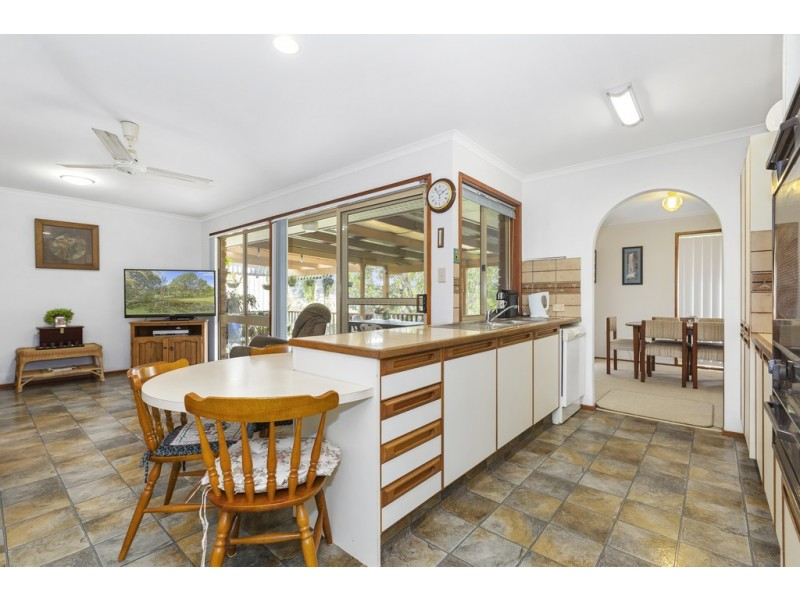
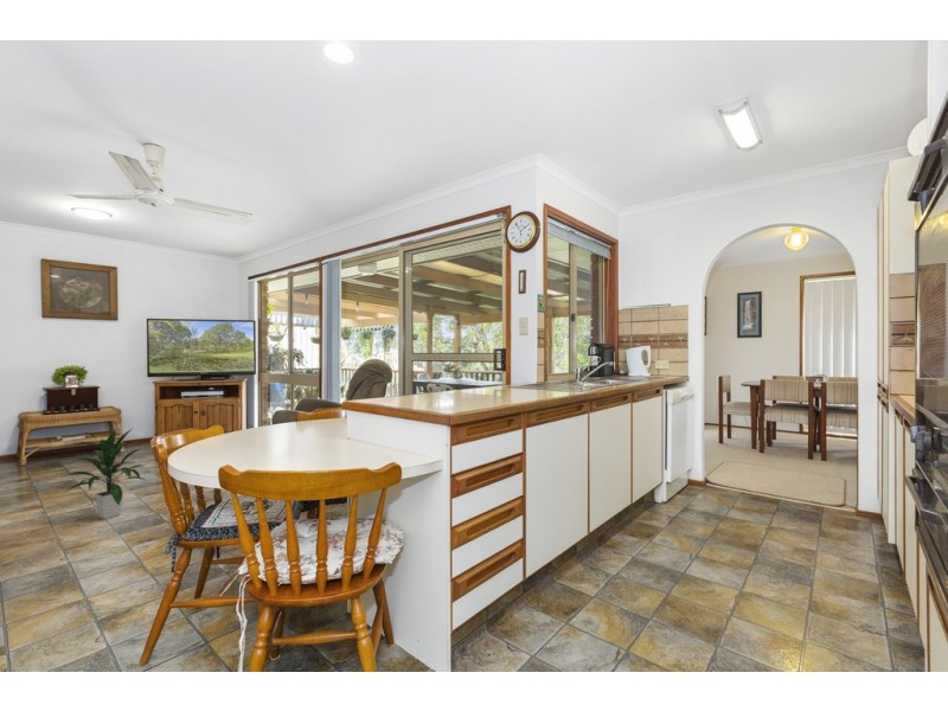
+ indoor plant (108, 473)
